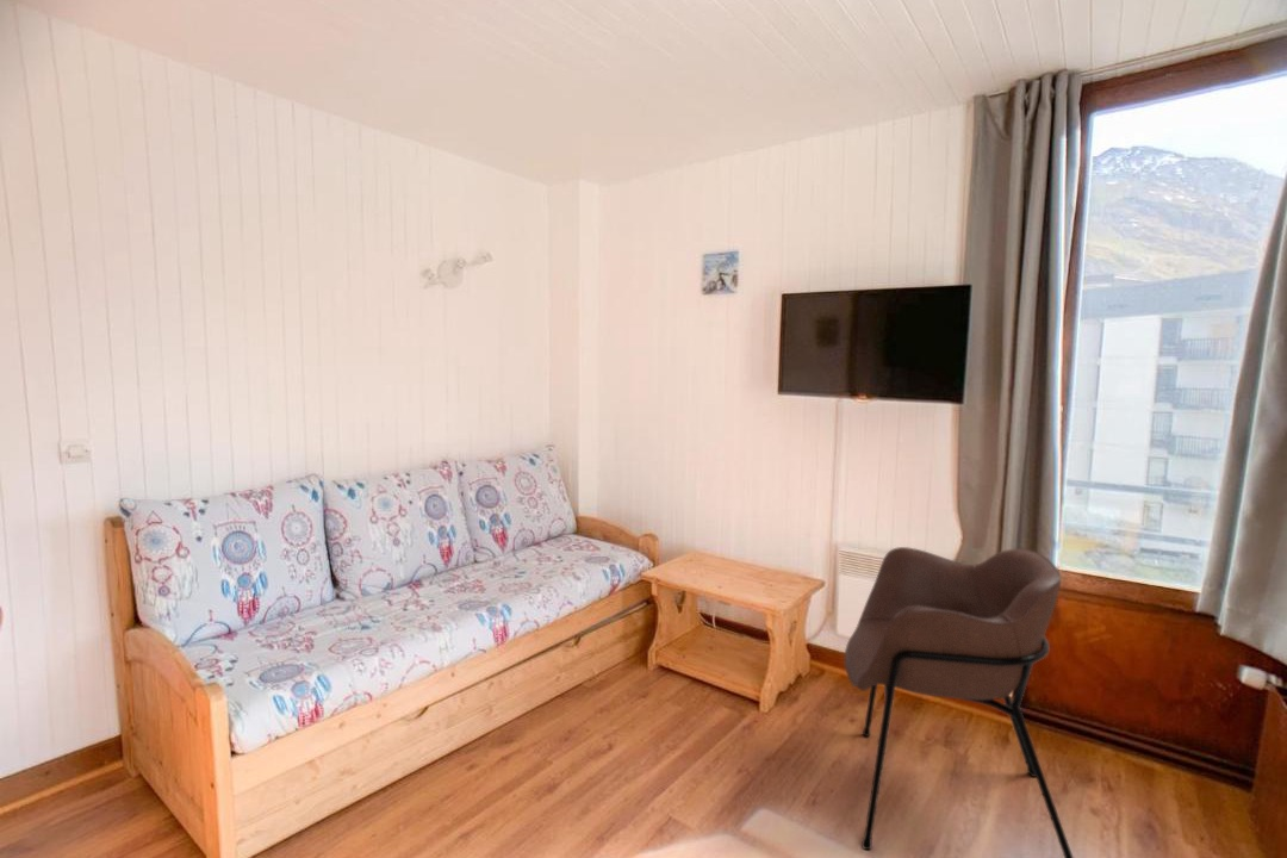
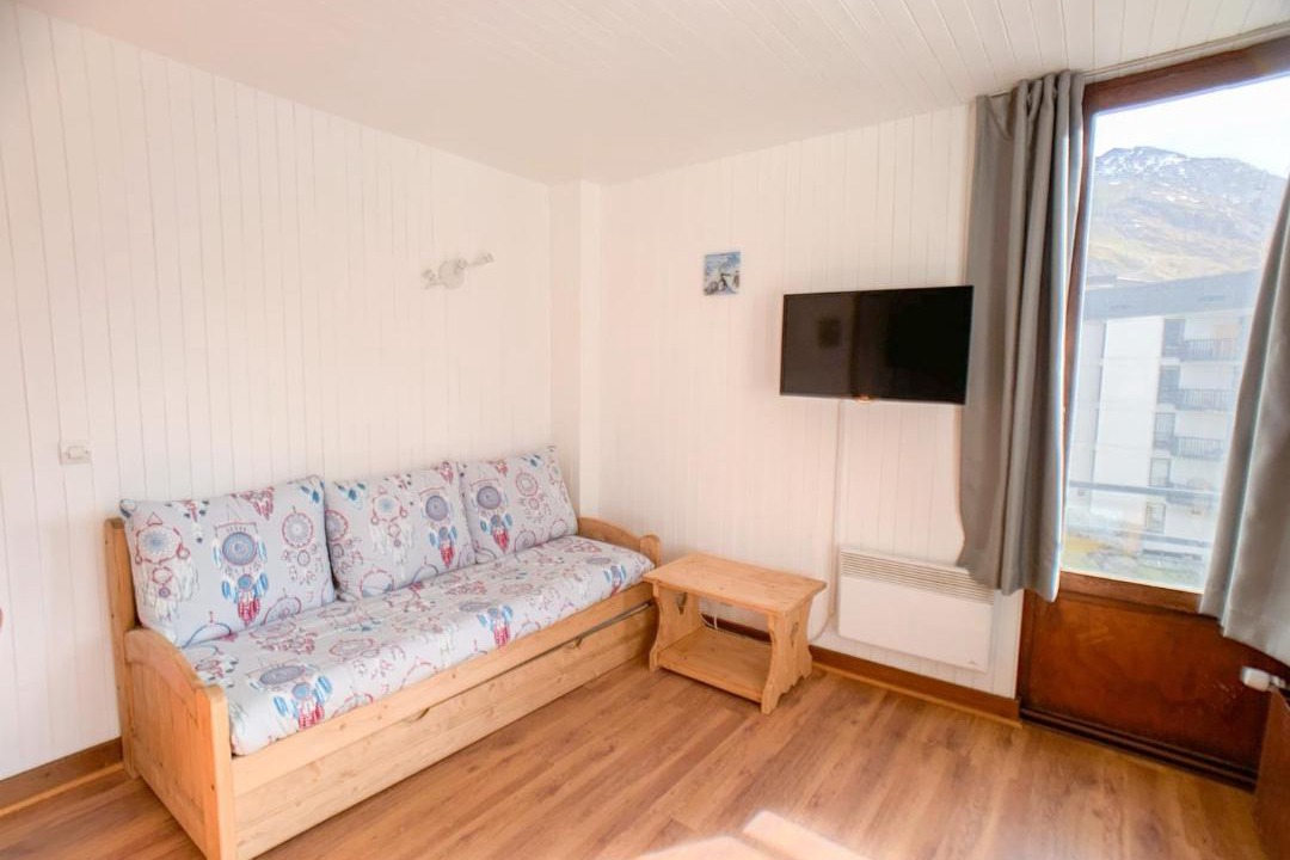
- armchair (950, 679)
